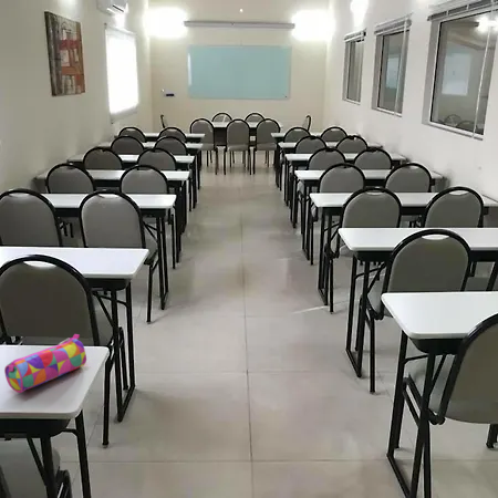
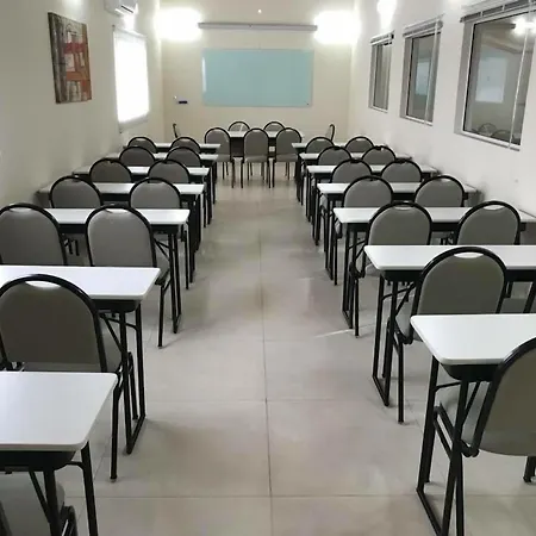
- pencil case (46, 362)
